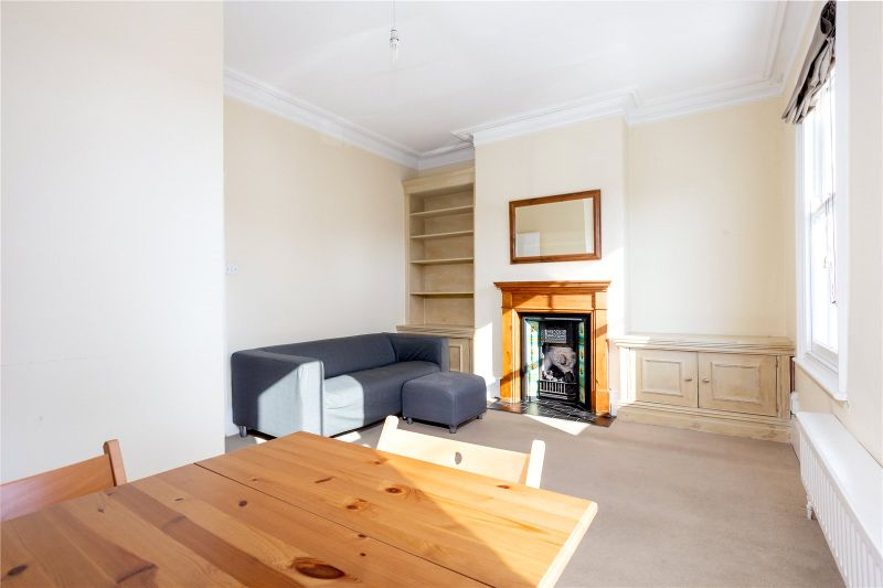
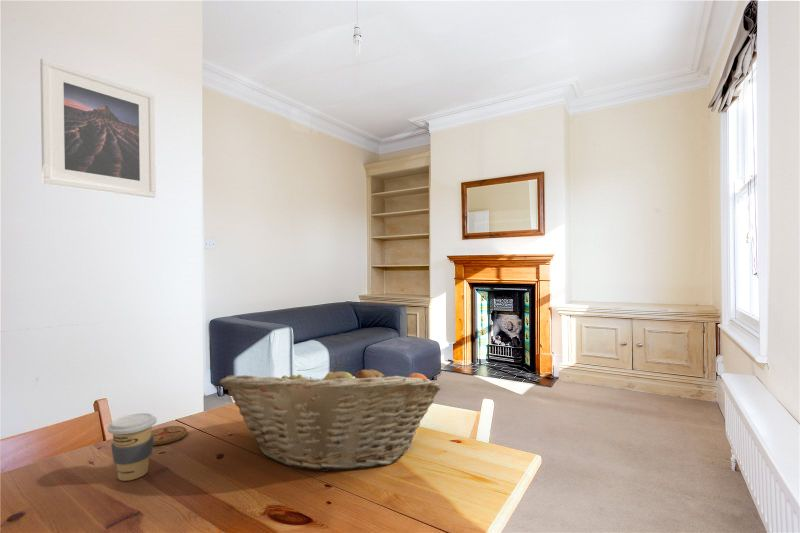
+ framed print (103, 135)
+ coaster (164, 435)
+ fruit basket (332, 401)
+ coffee cup (133, 446)
